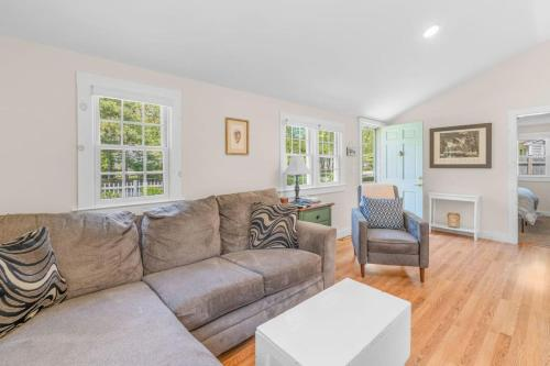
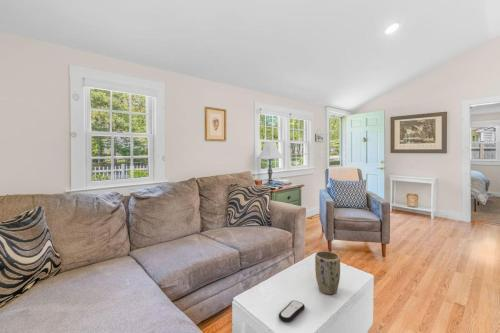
+ plant pot (327, 272)
+ remote control (291, 310)
